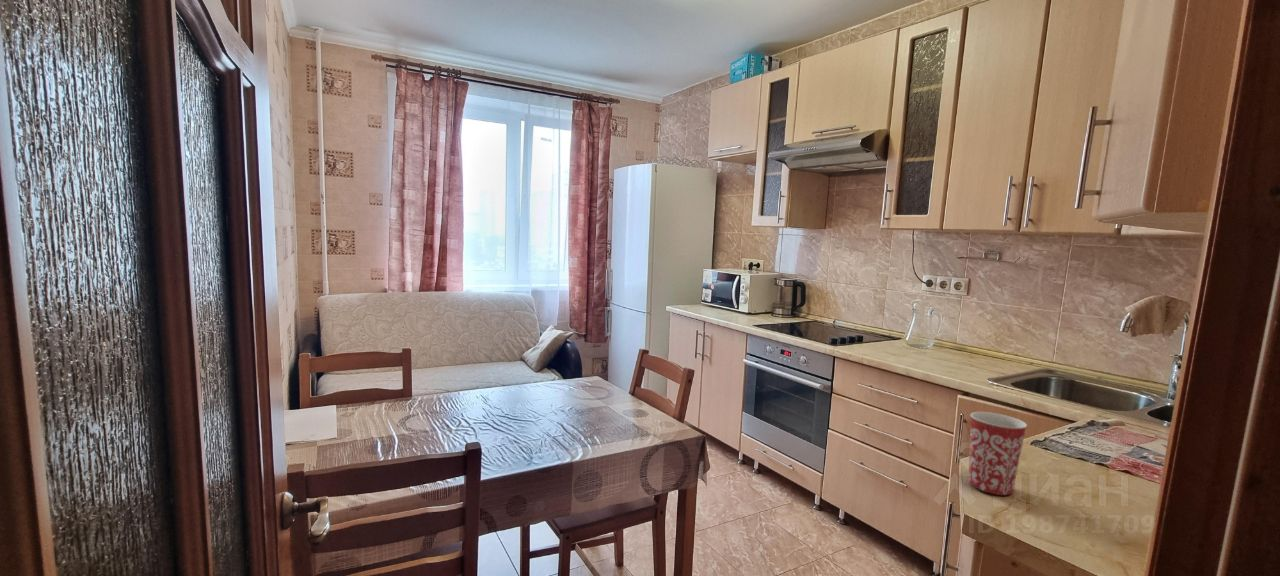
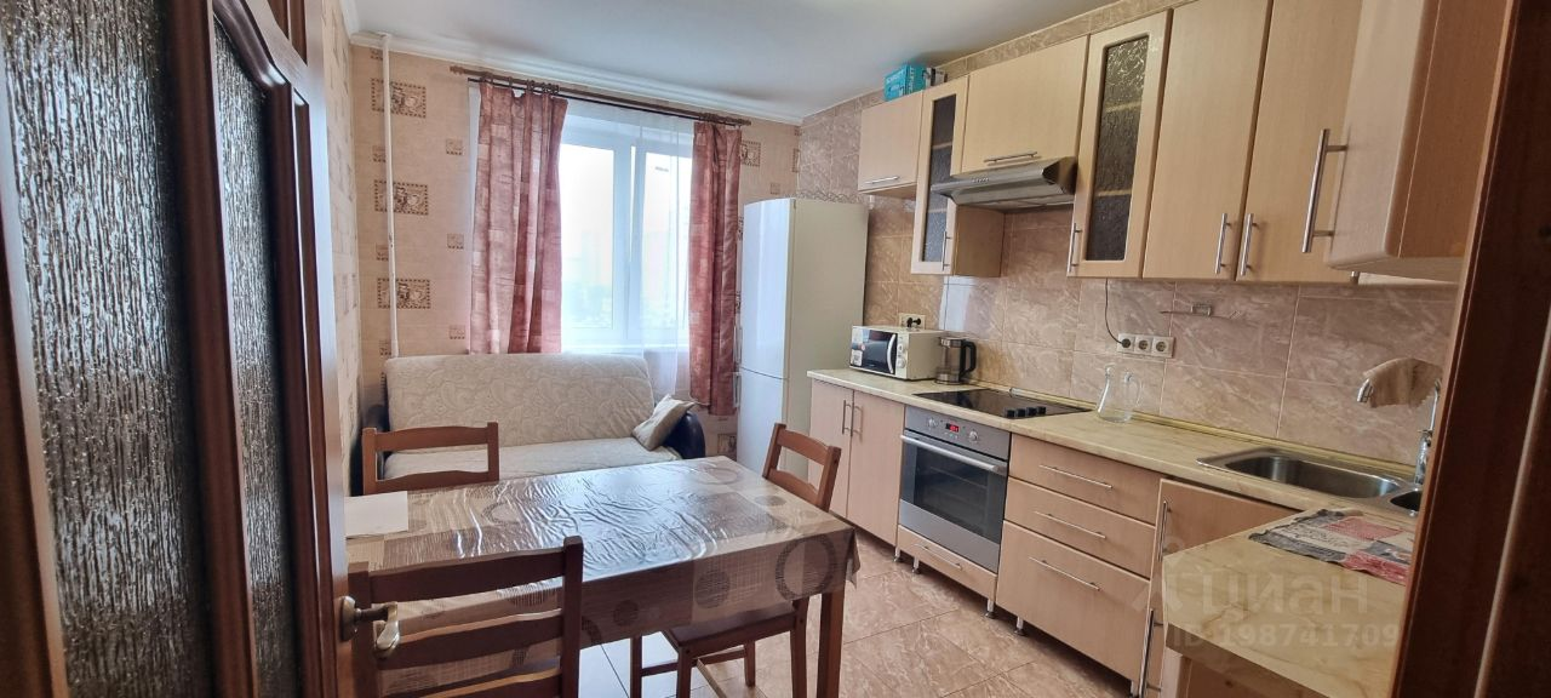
- mug (998, 451)
